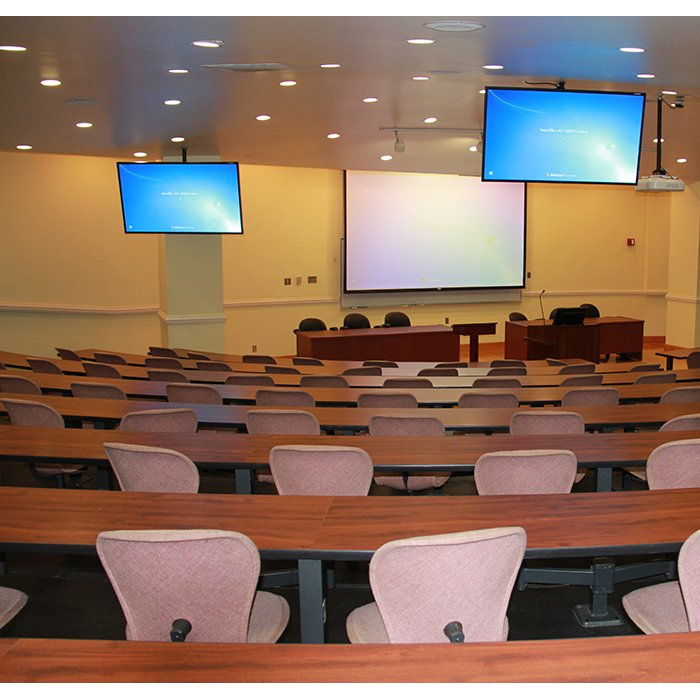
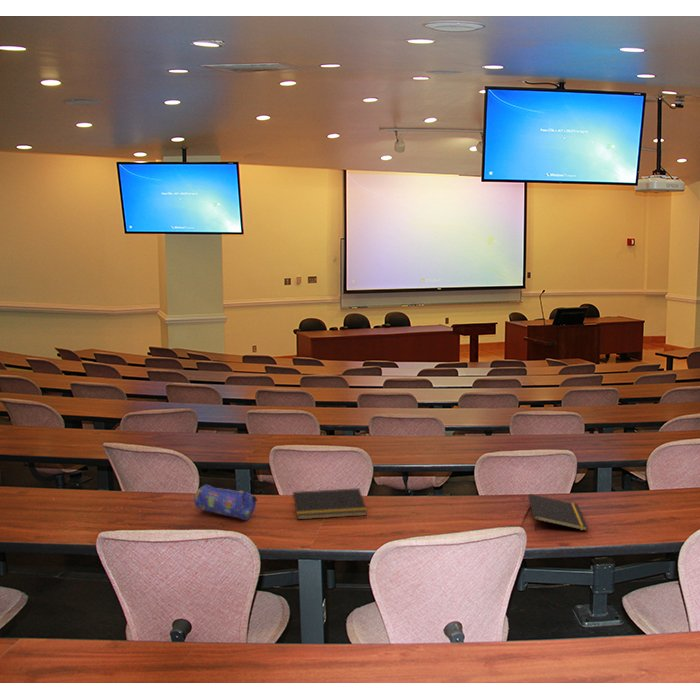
+ notepad (329, 503)
+ pencil case (225, 501)
+ notepad (556, 511)
